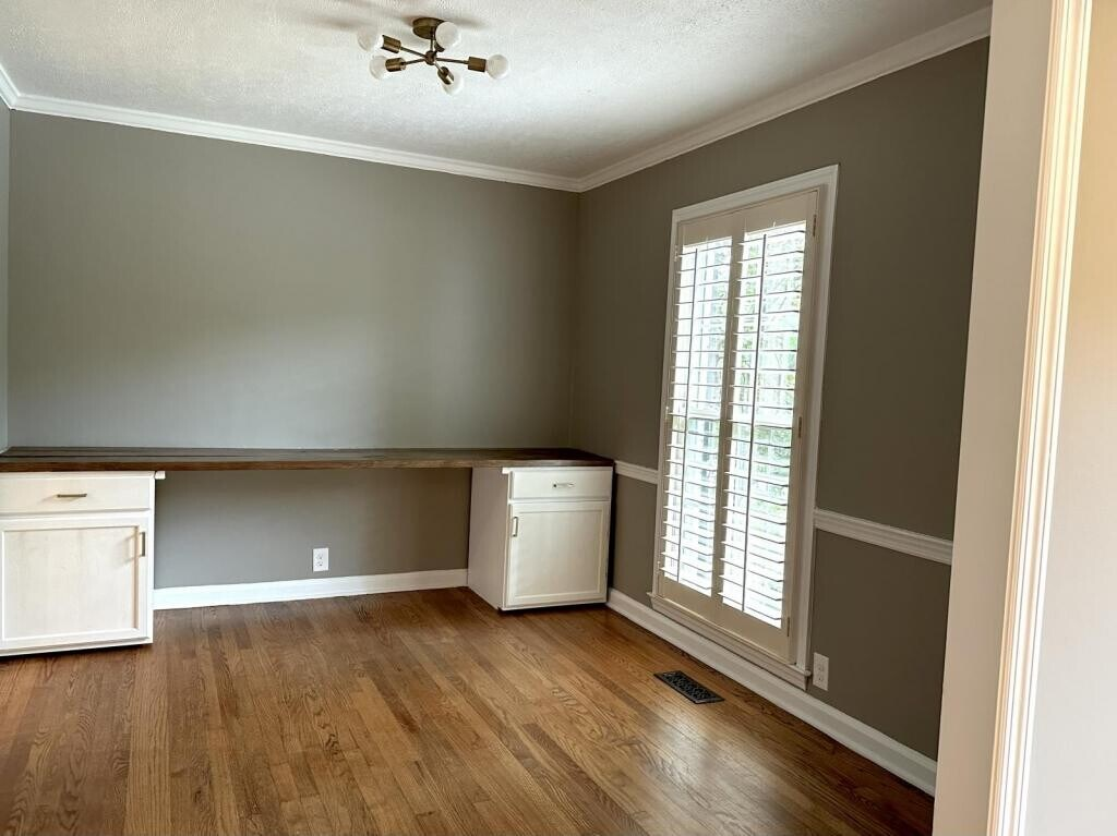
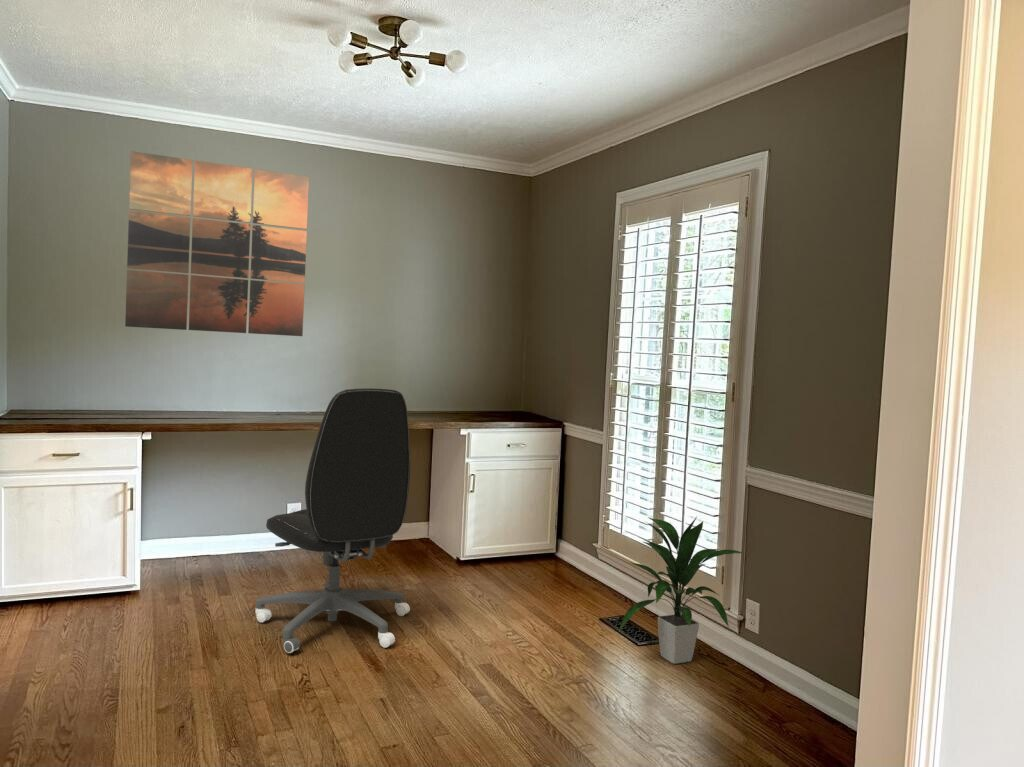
+ indoor plant (674, 585)
+ office chair (347, 505)
+ wall art (220, 248)
